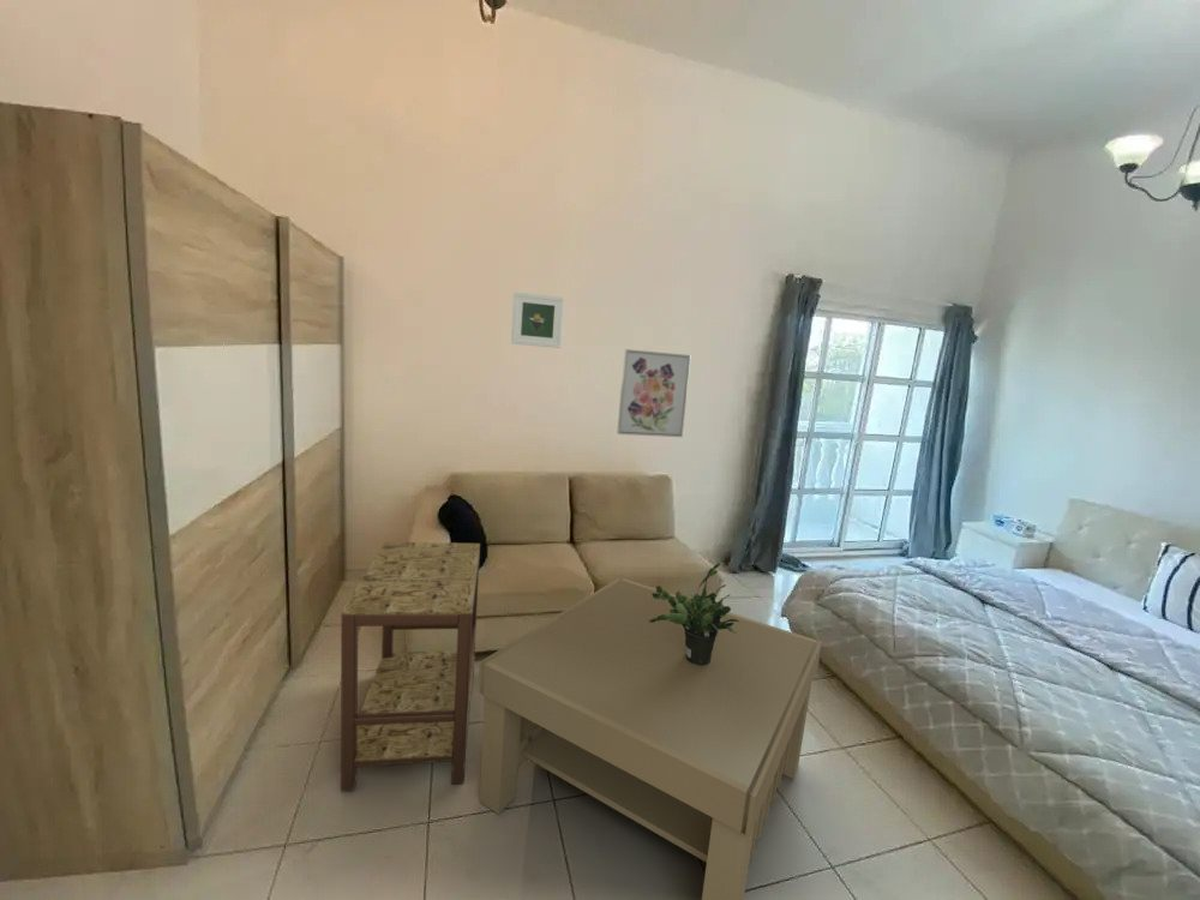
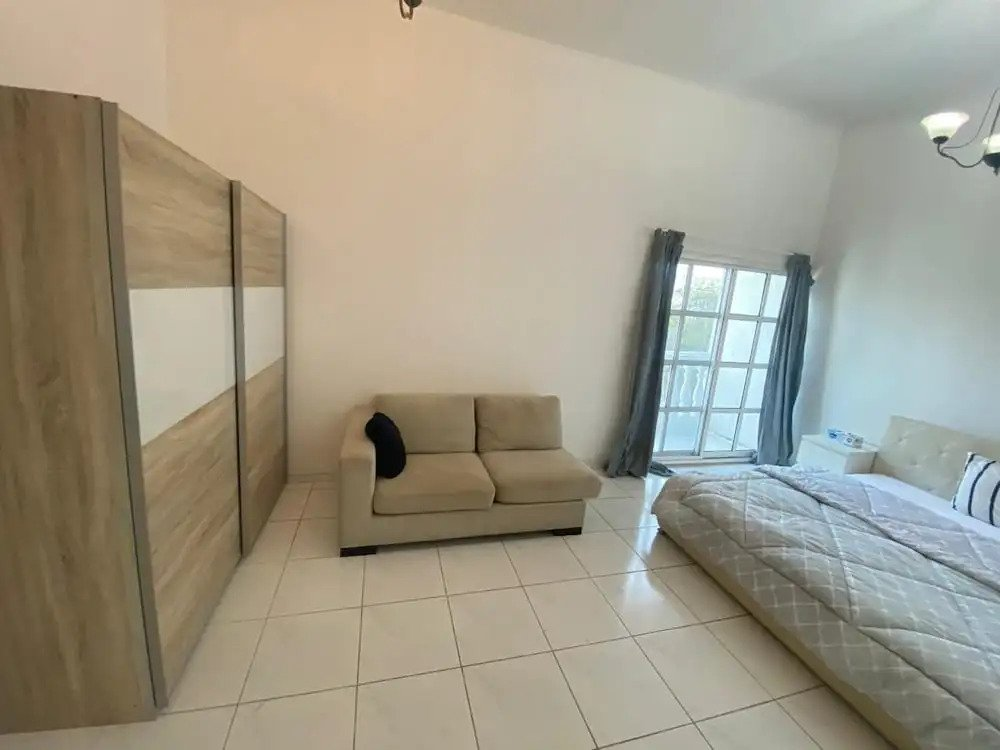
- wall art (654, 394)
- side table (420, 652)
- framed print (538, 320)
- coffee table (658, 718)
- potted plant (694, 610)
